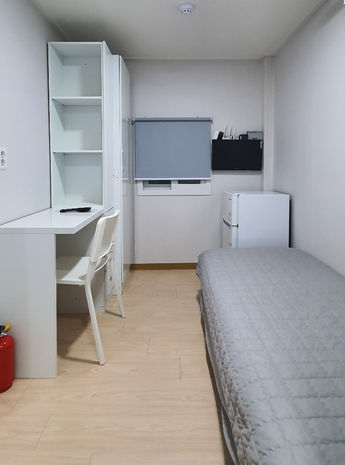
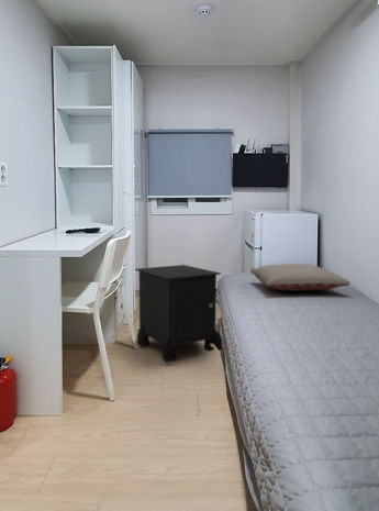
+ nightstand (177, 309)
+ pillow (296, 276)
